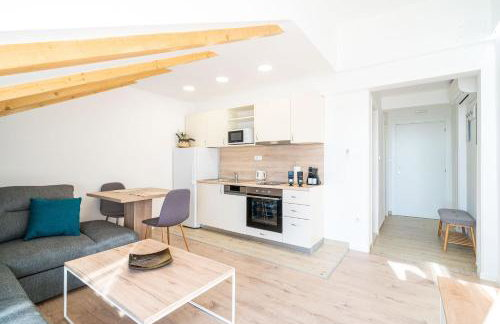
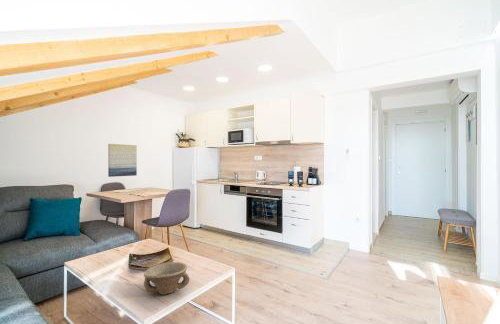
+ bowl (166, 278)
+ wall art (123, 160)
